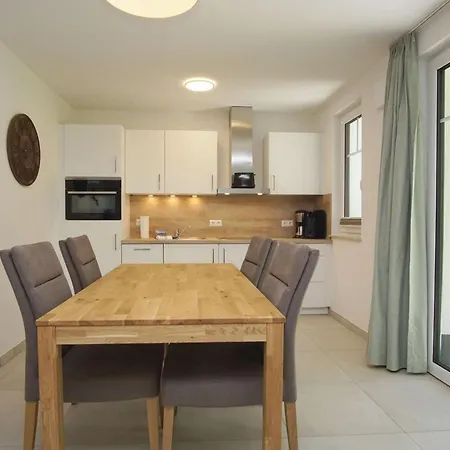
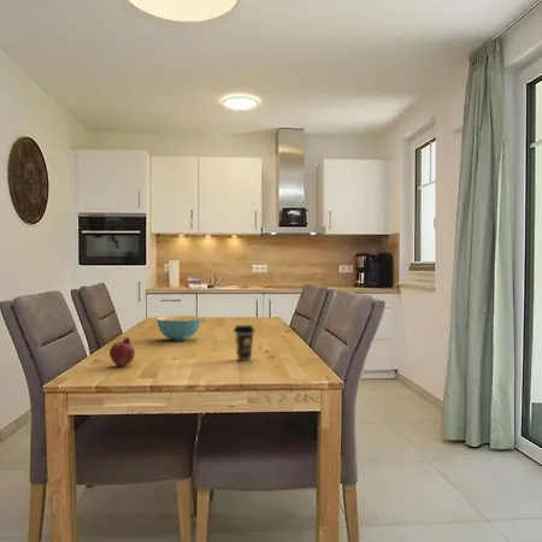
+ cereal bowl (178, 329)
+ fruit (122, 350)
+ coffee cup (243, 342)
